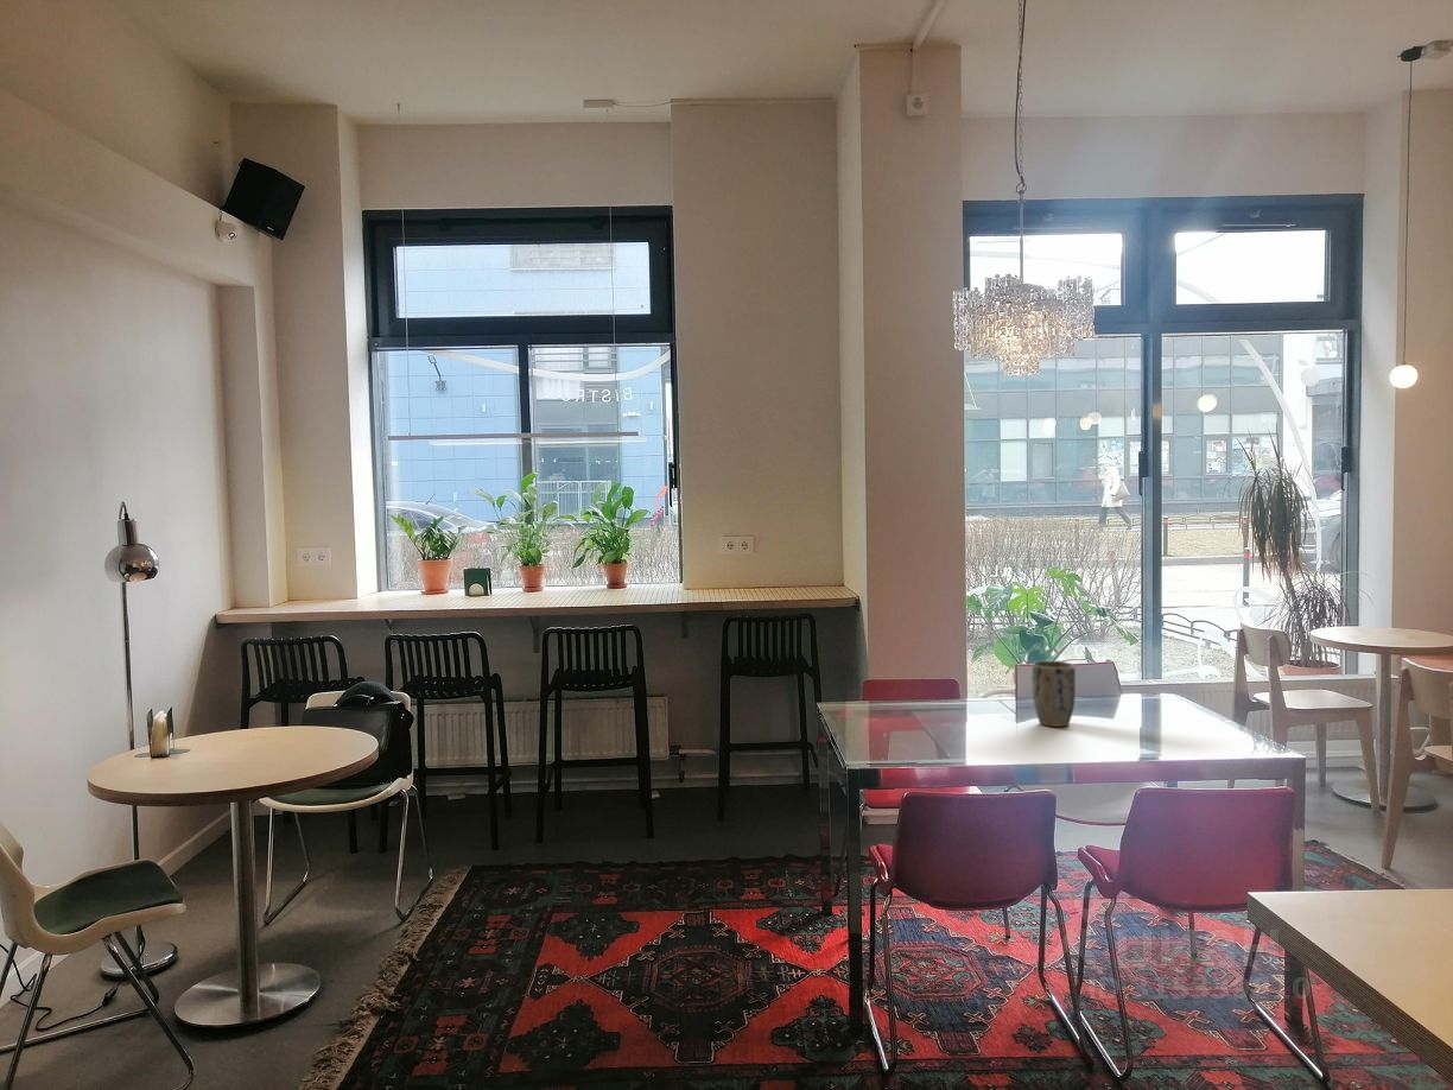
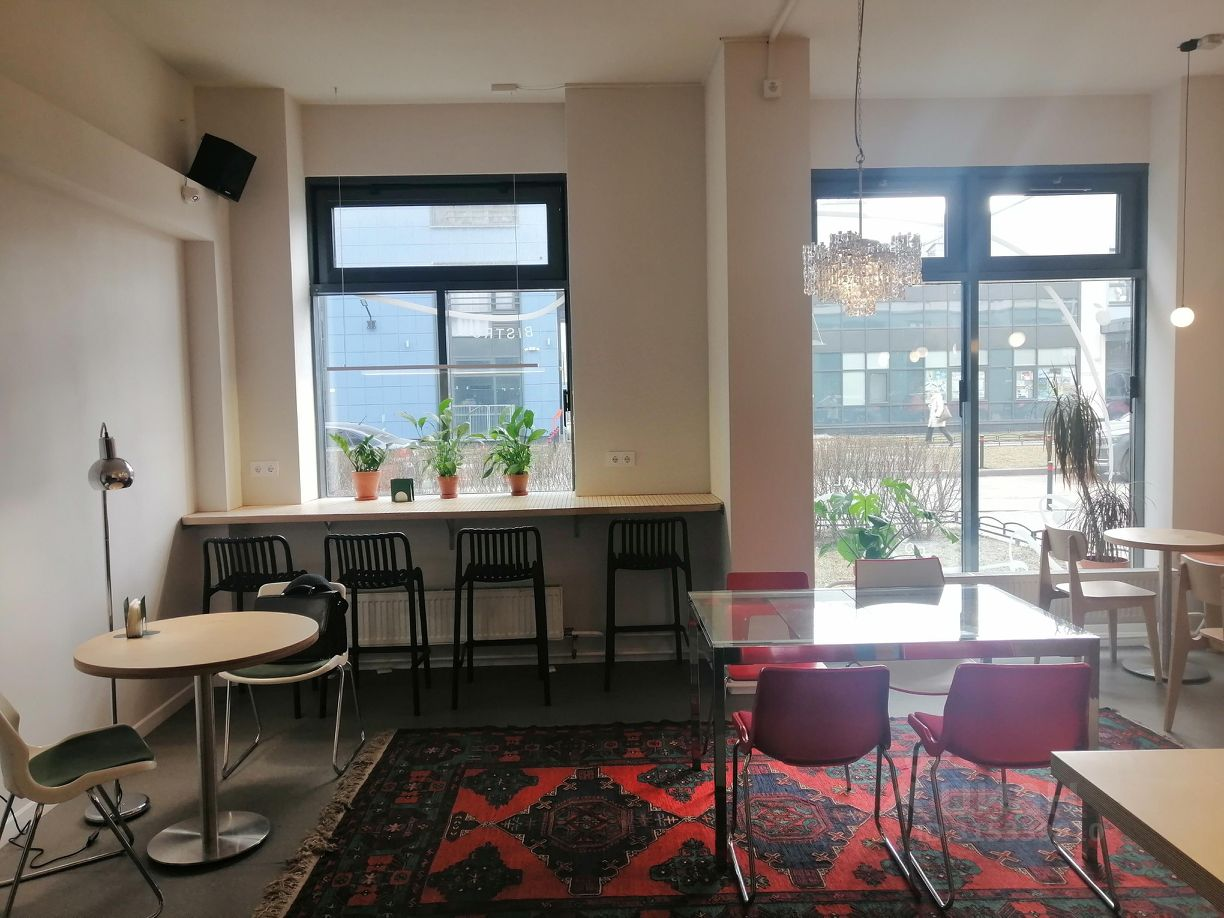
- plant pot (1053, 693)
